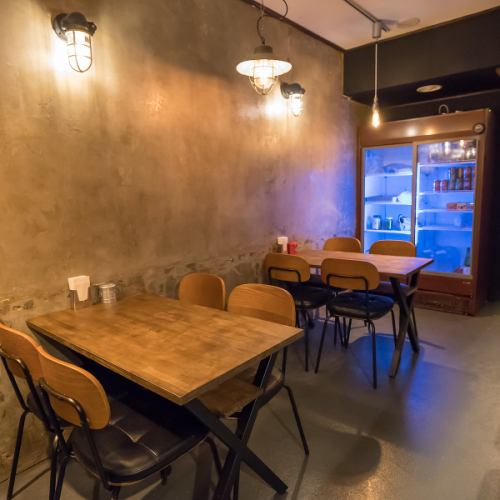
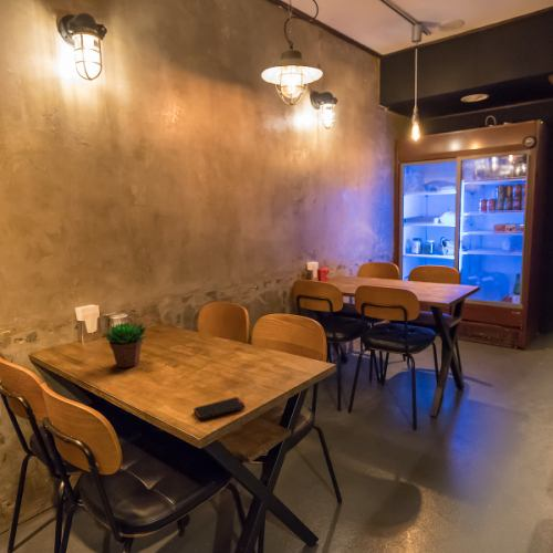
+ succulent plant (126, 343)
+ smartphone (219, 407)
